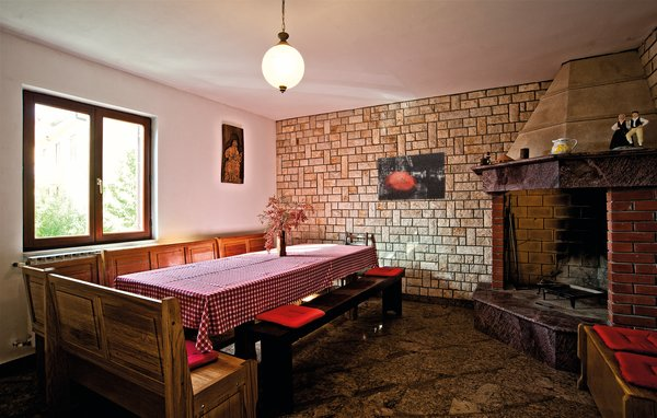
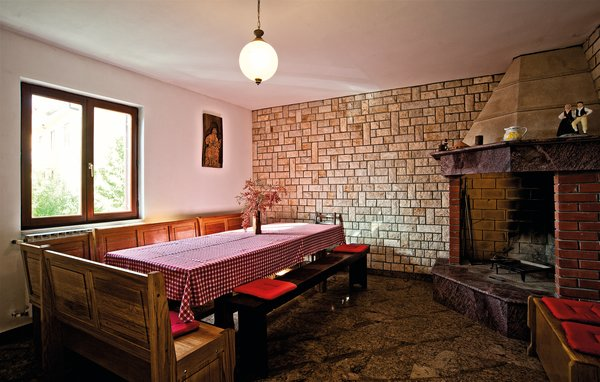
- wall art (410, 177)
